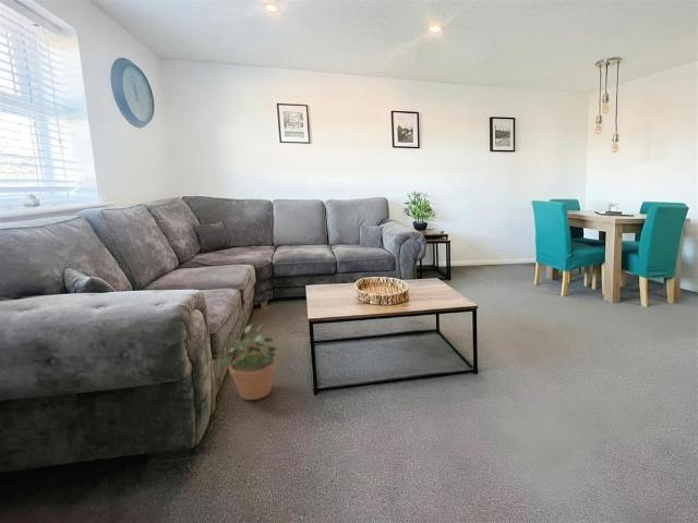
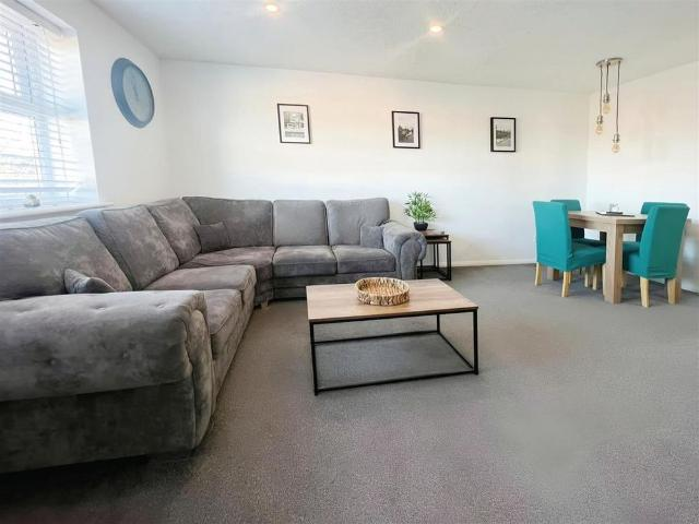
- potted plant (251, 361)
